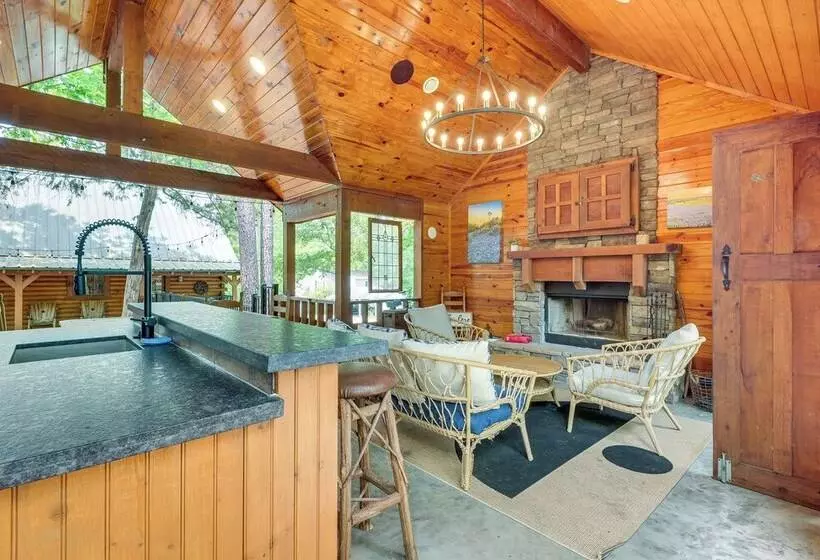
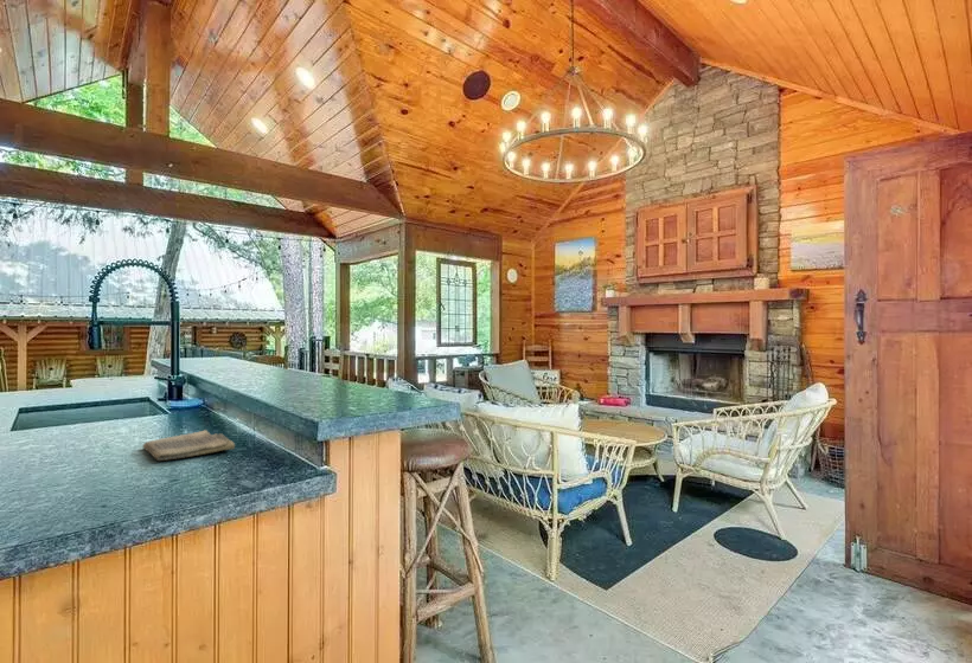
+ dish towel (190, 443)
